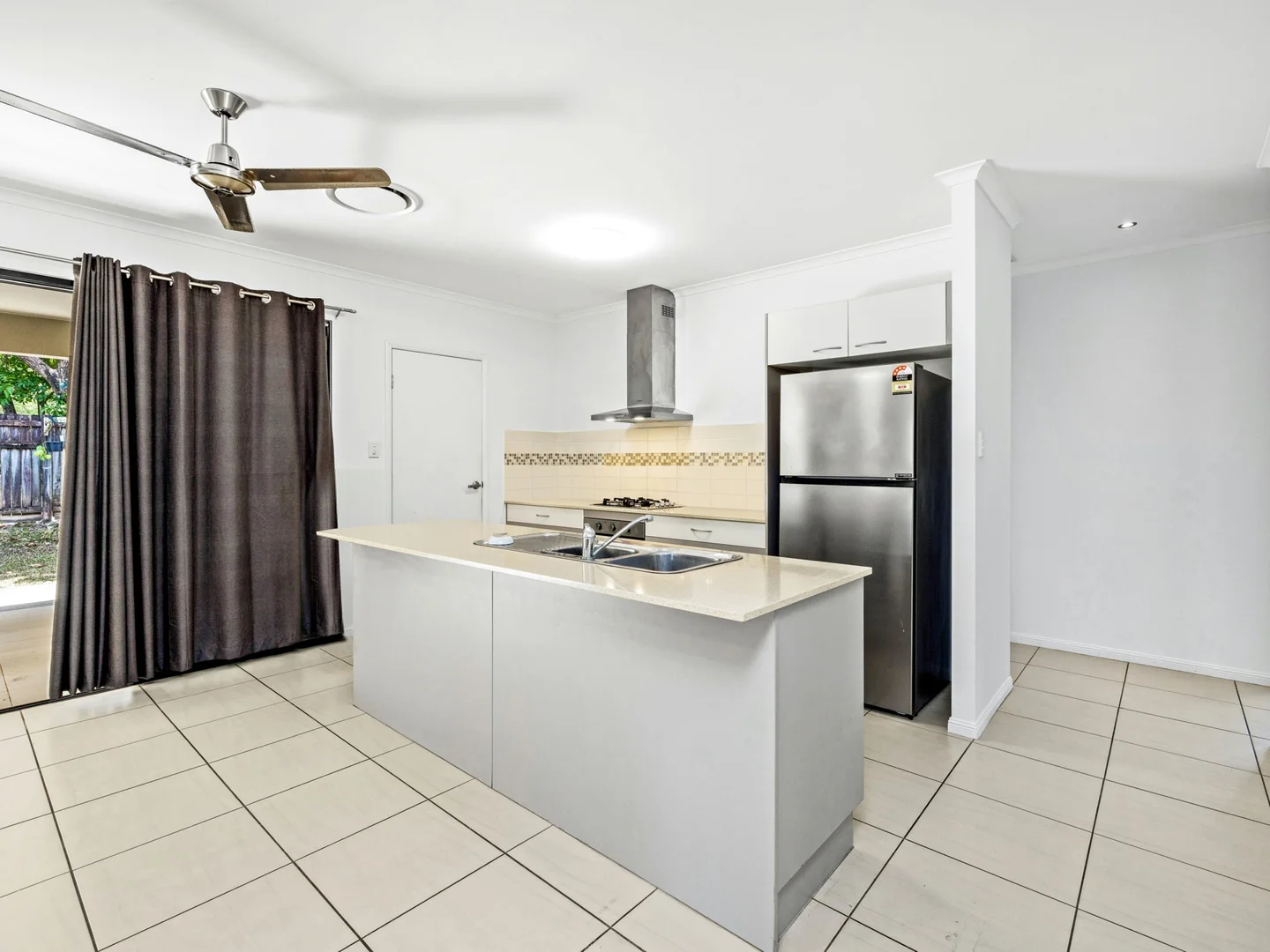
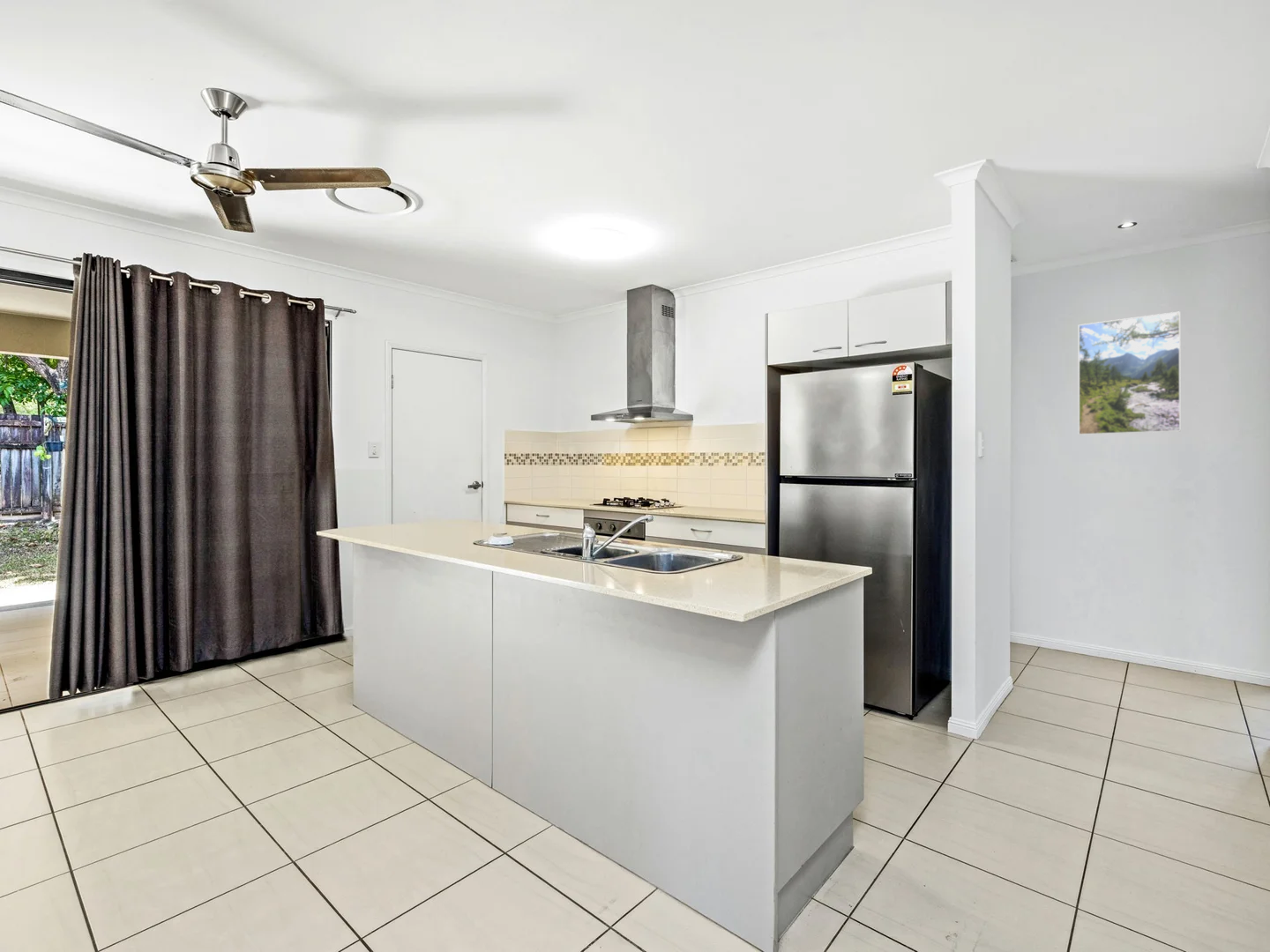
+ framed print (1127, 376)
